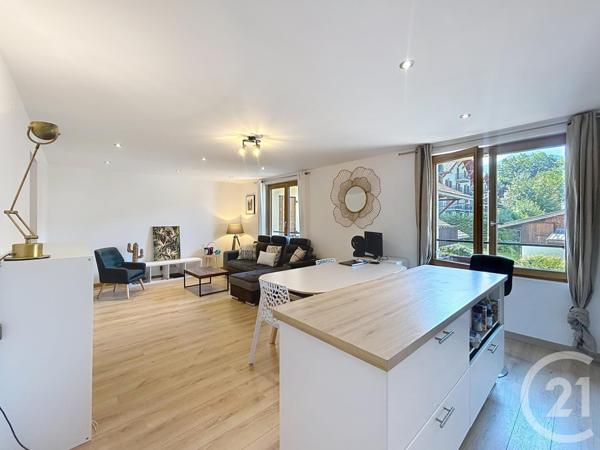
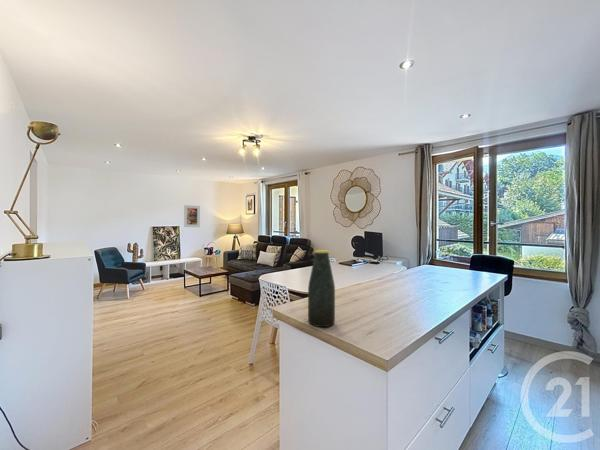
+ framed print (192, 216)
+ bottle (321, 286)
